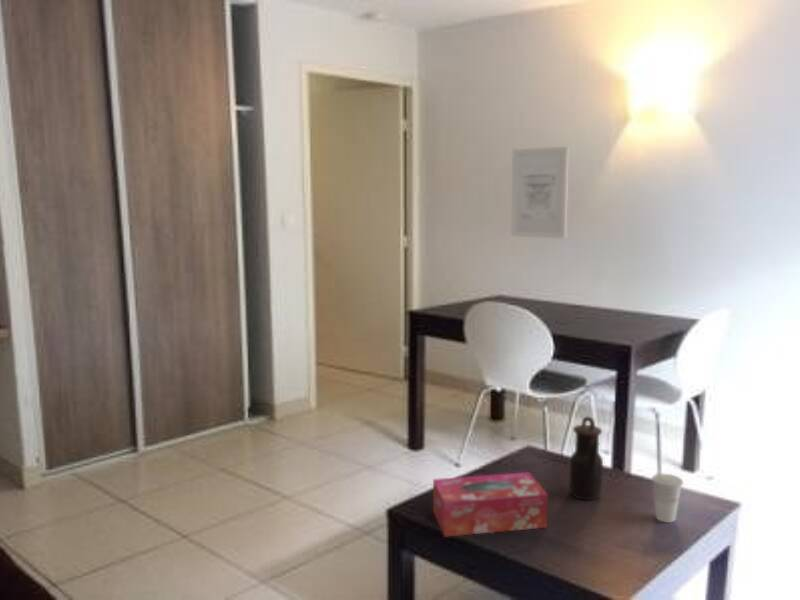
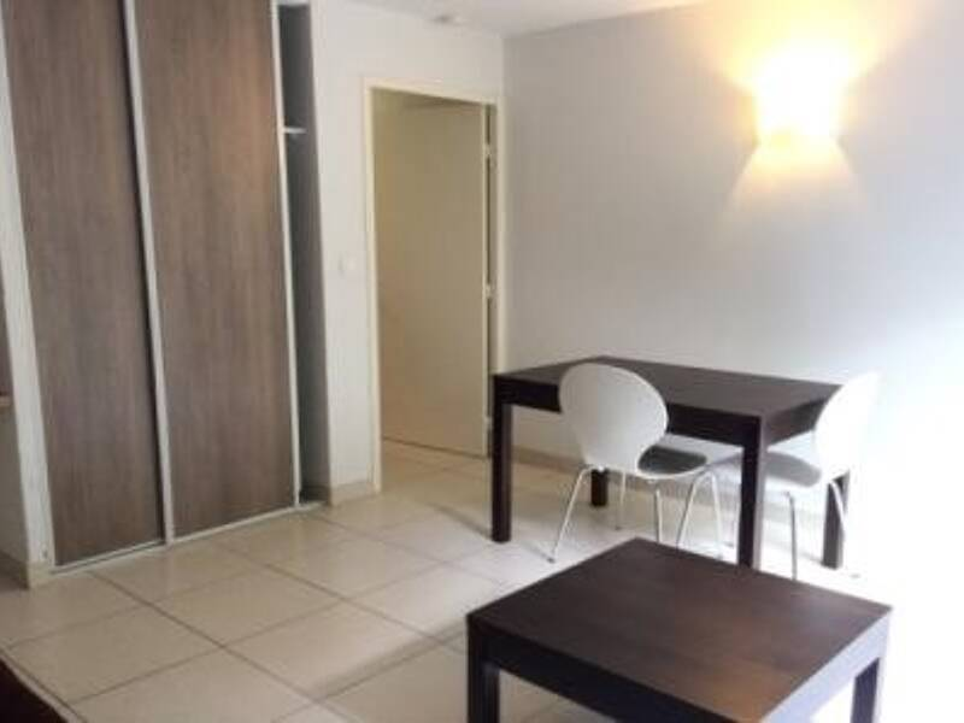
- tissue box (488, 502)
- wall art (538, 193)
- teapot (586, 455)
- cup (666, 498)
